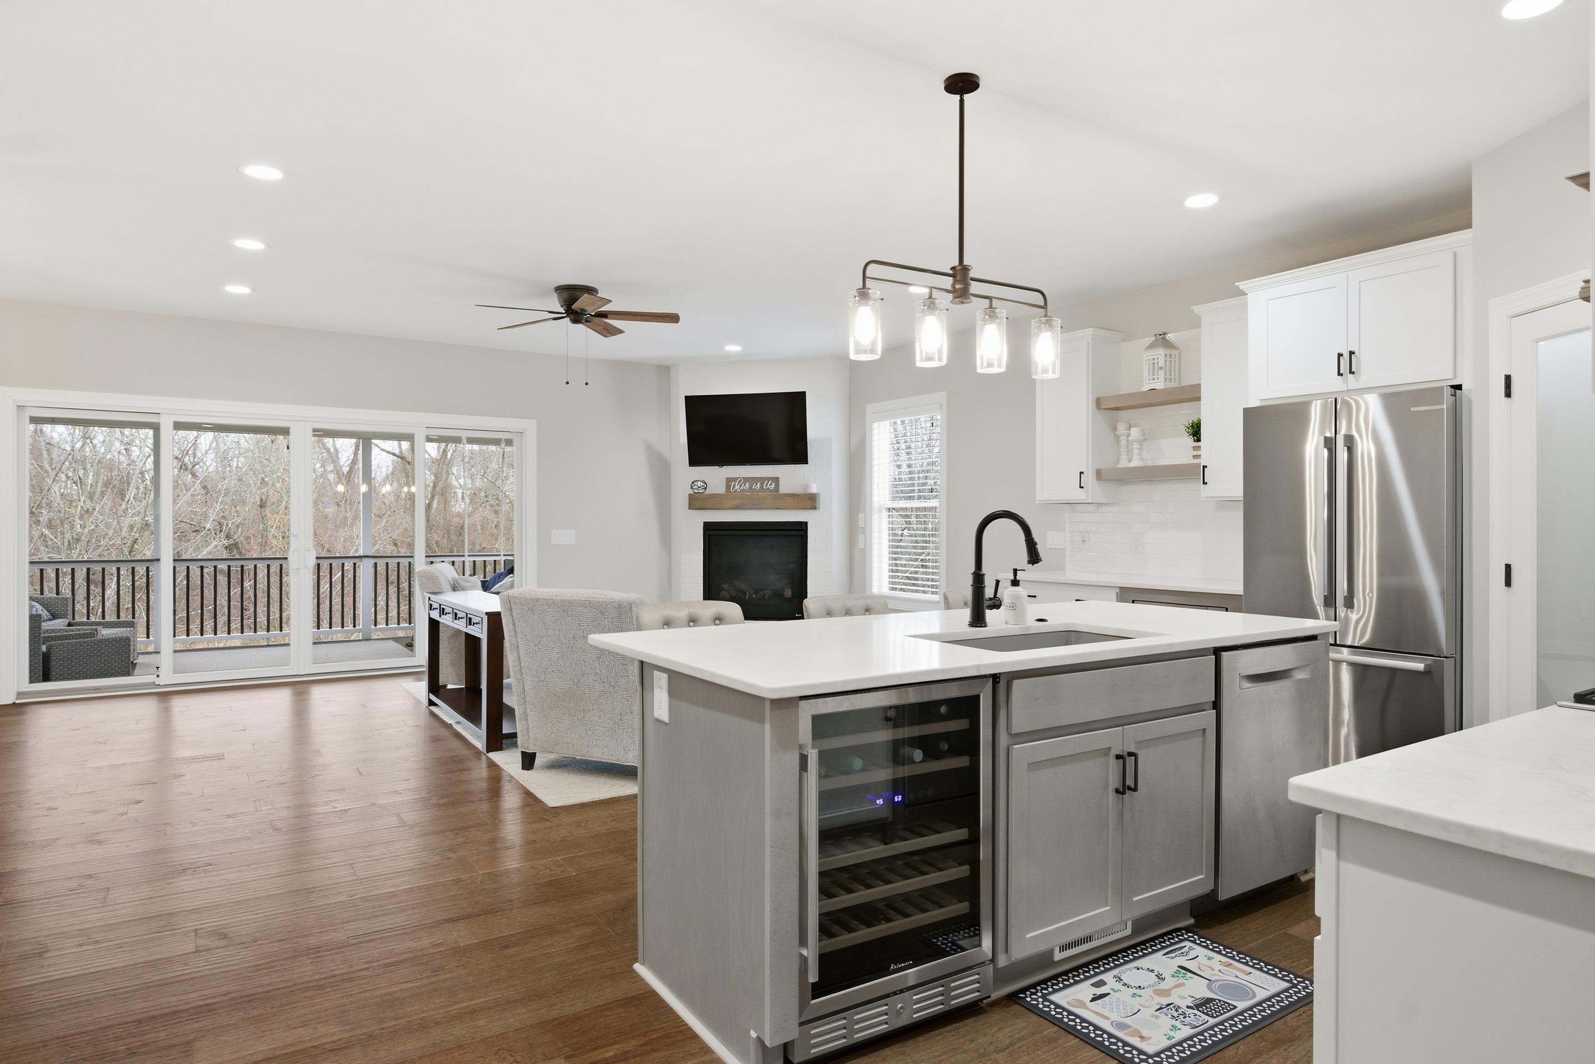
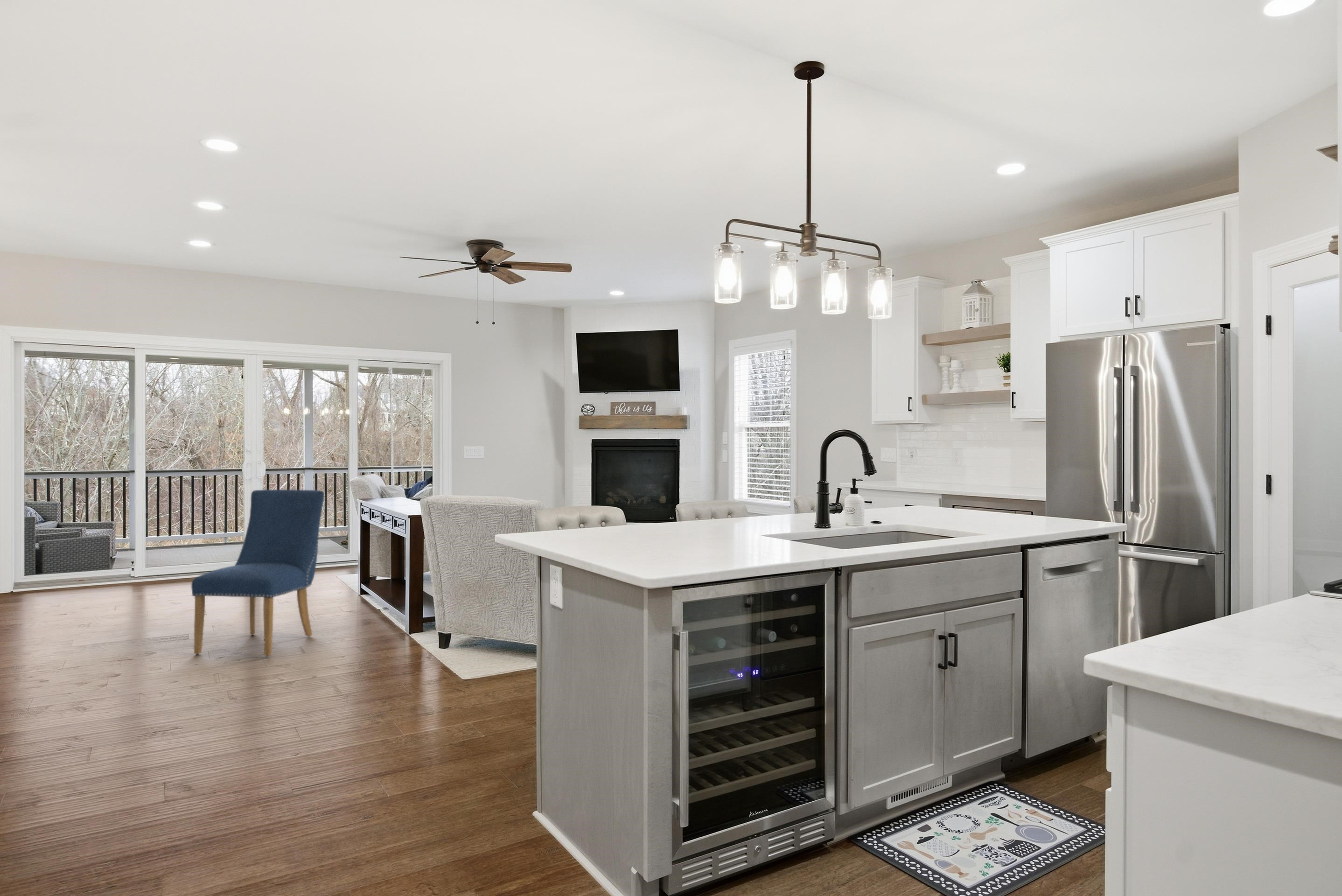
+ chair (264, 567)
